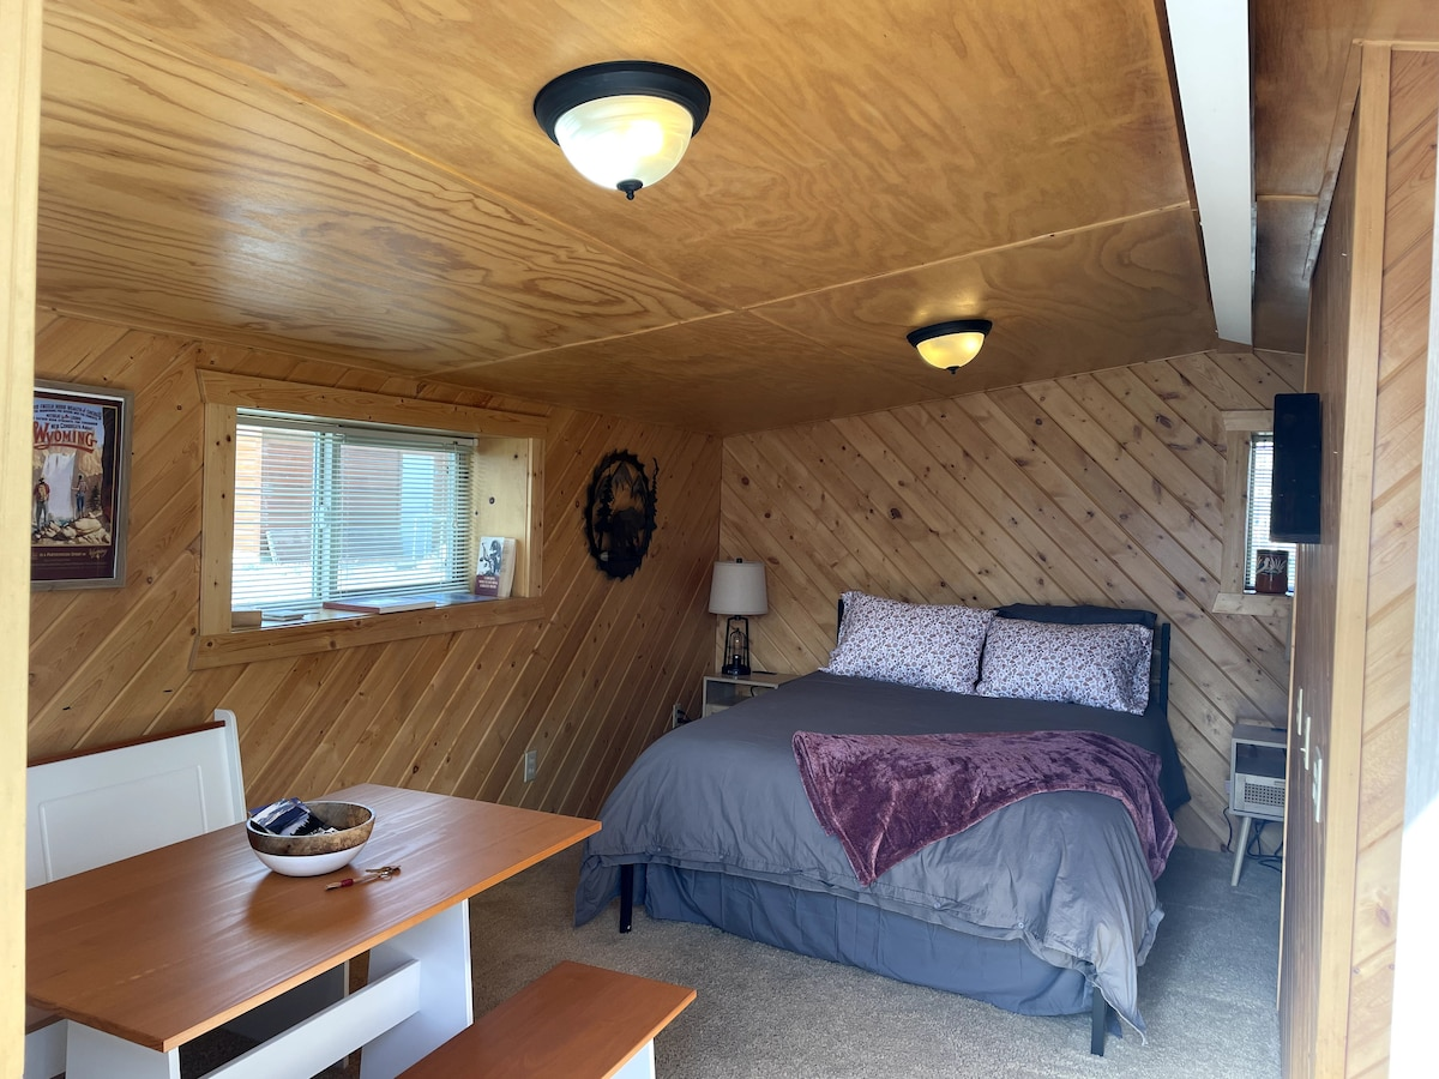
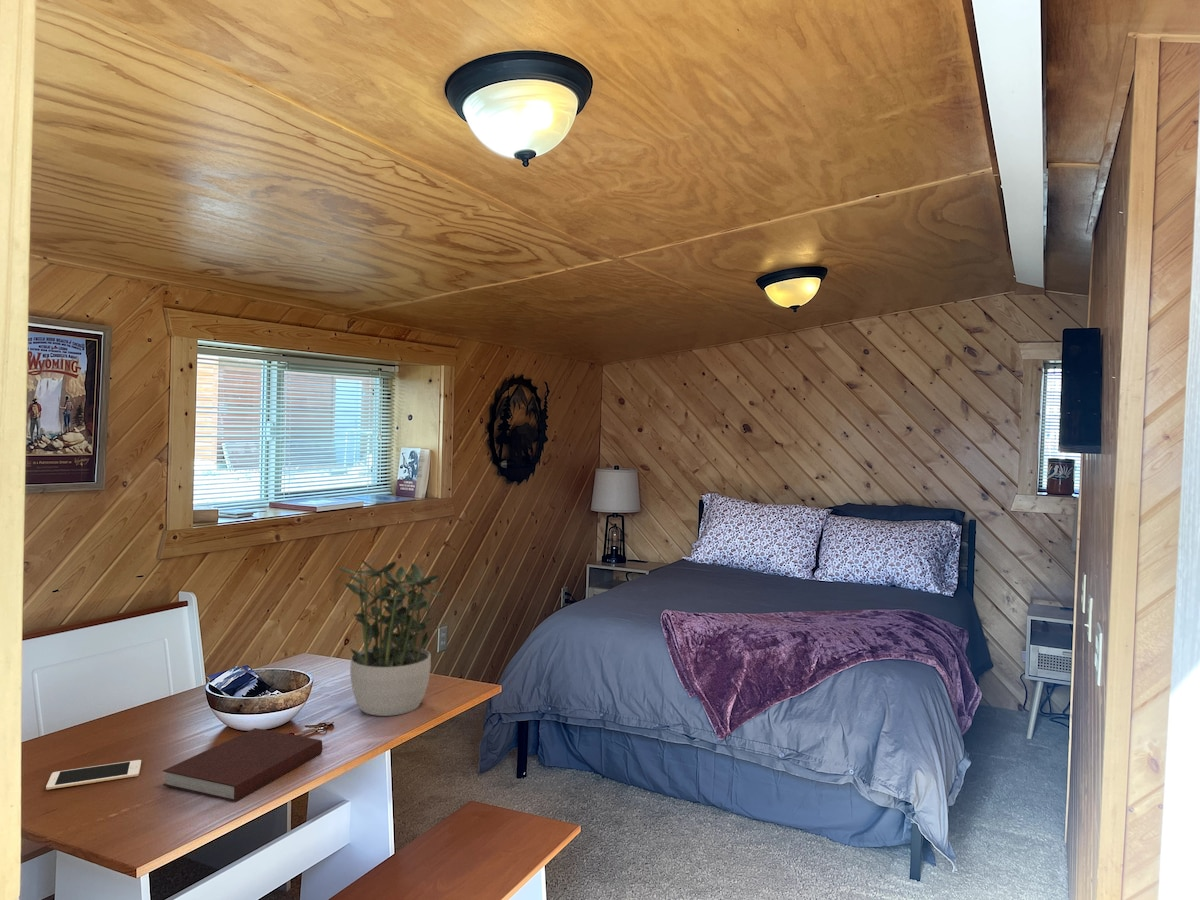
+ potted plant (392, 628)
+ cell phone (95, 774)
+ notebook (246, 761)
